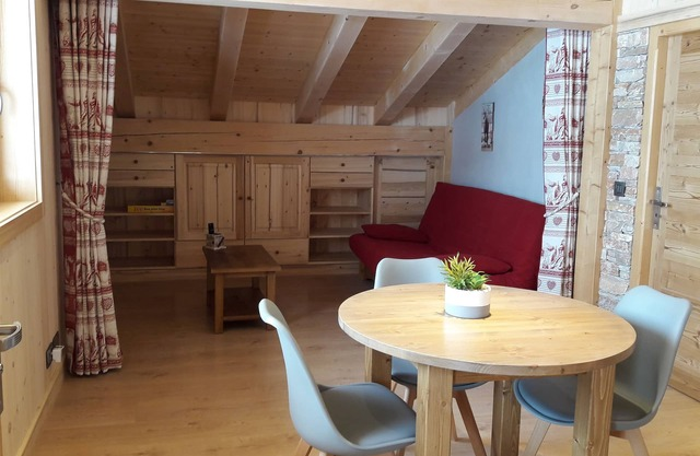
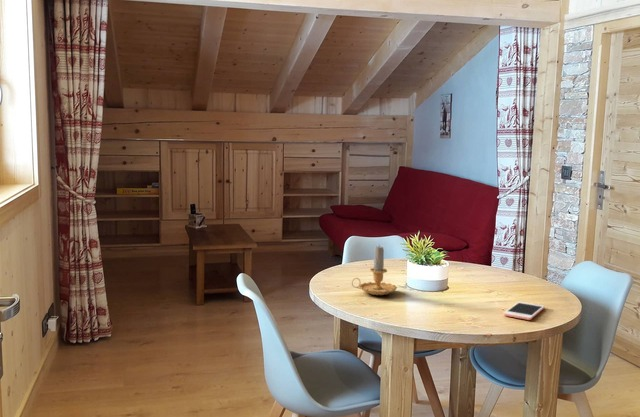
+ cell phone (524, 310)
+ candle (374, 268)
